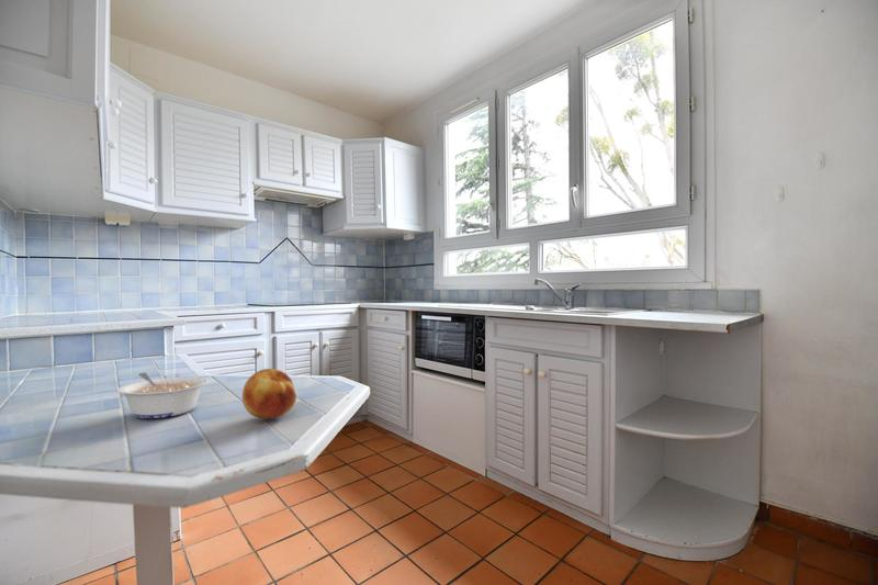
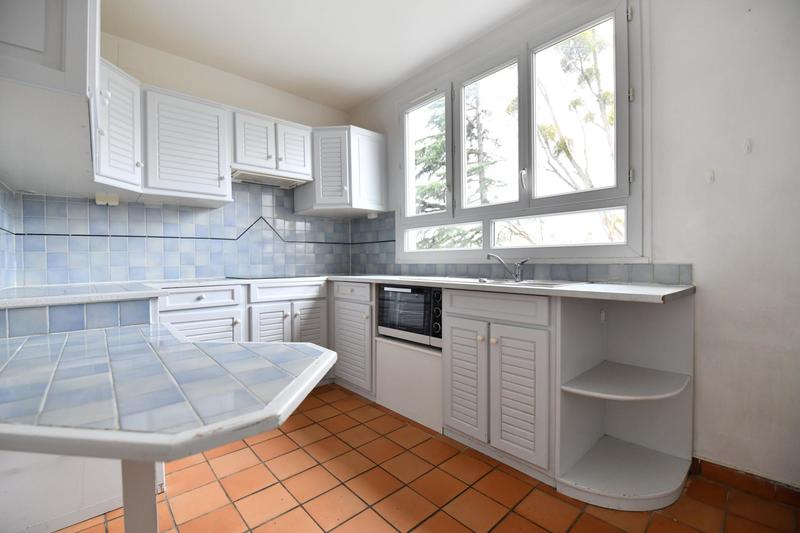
- legume (161, 395)
- fruit (269, 393)
